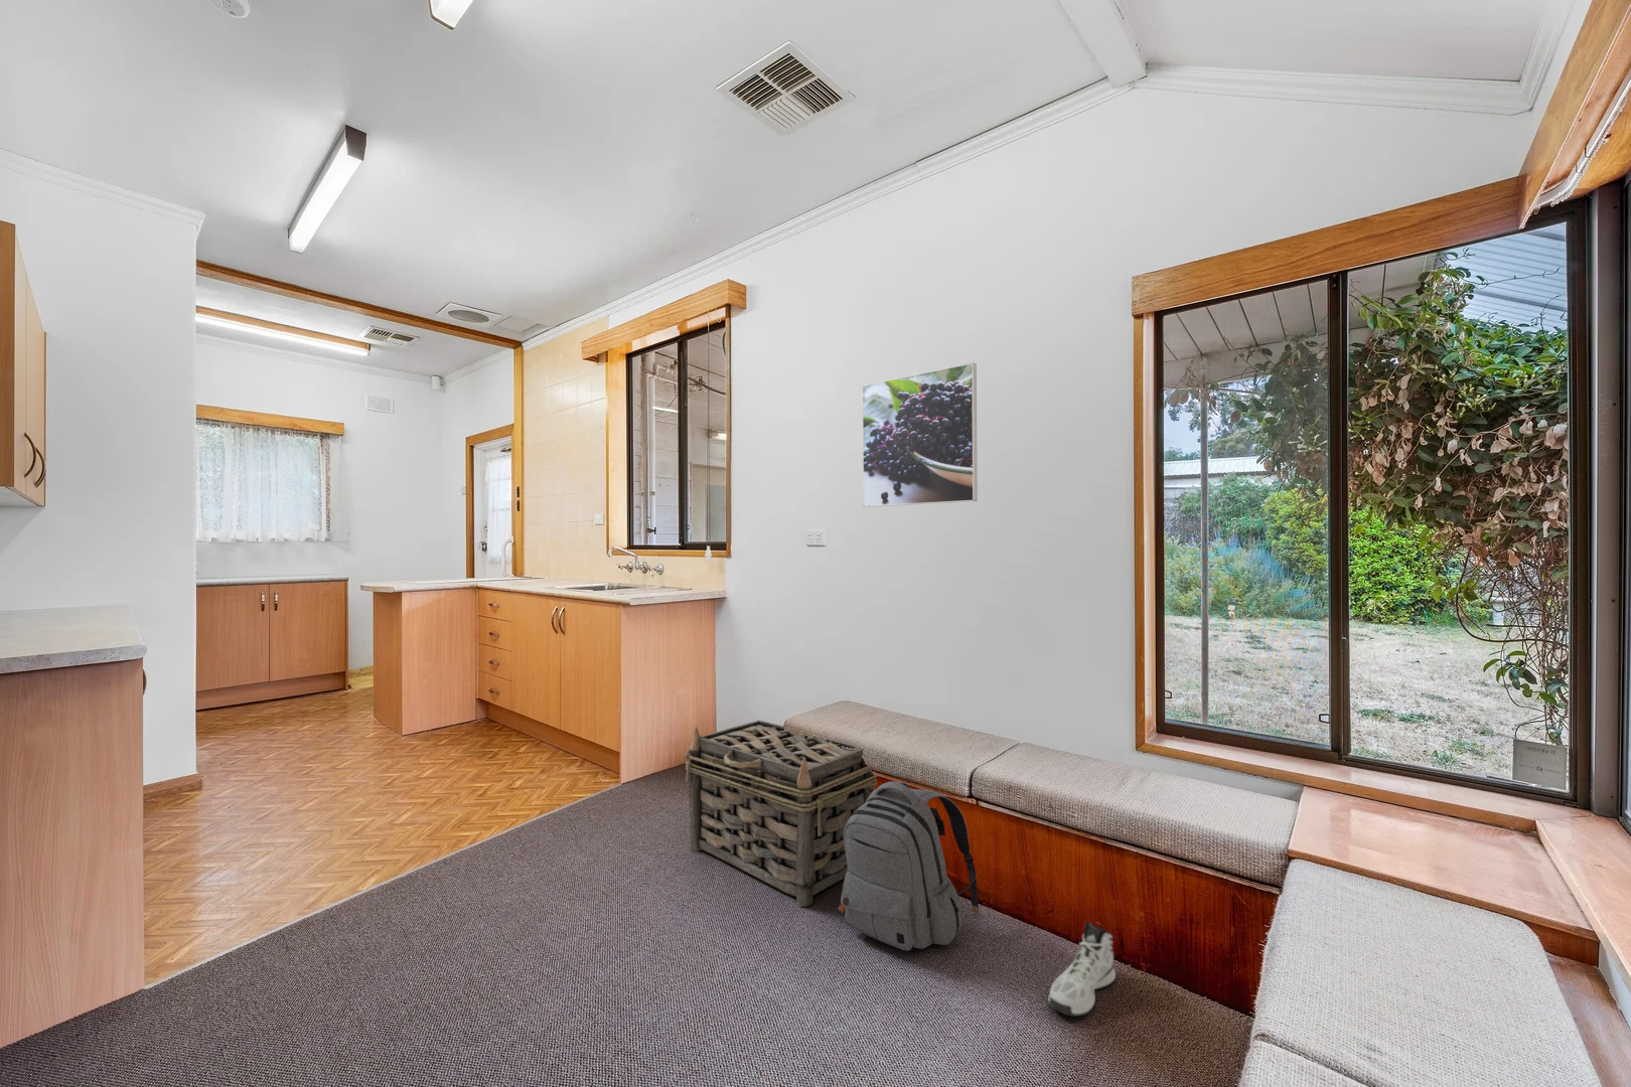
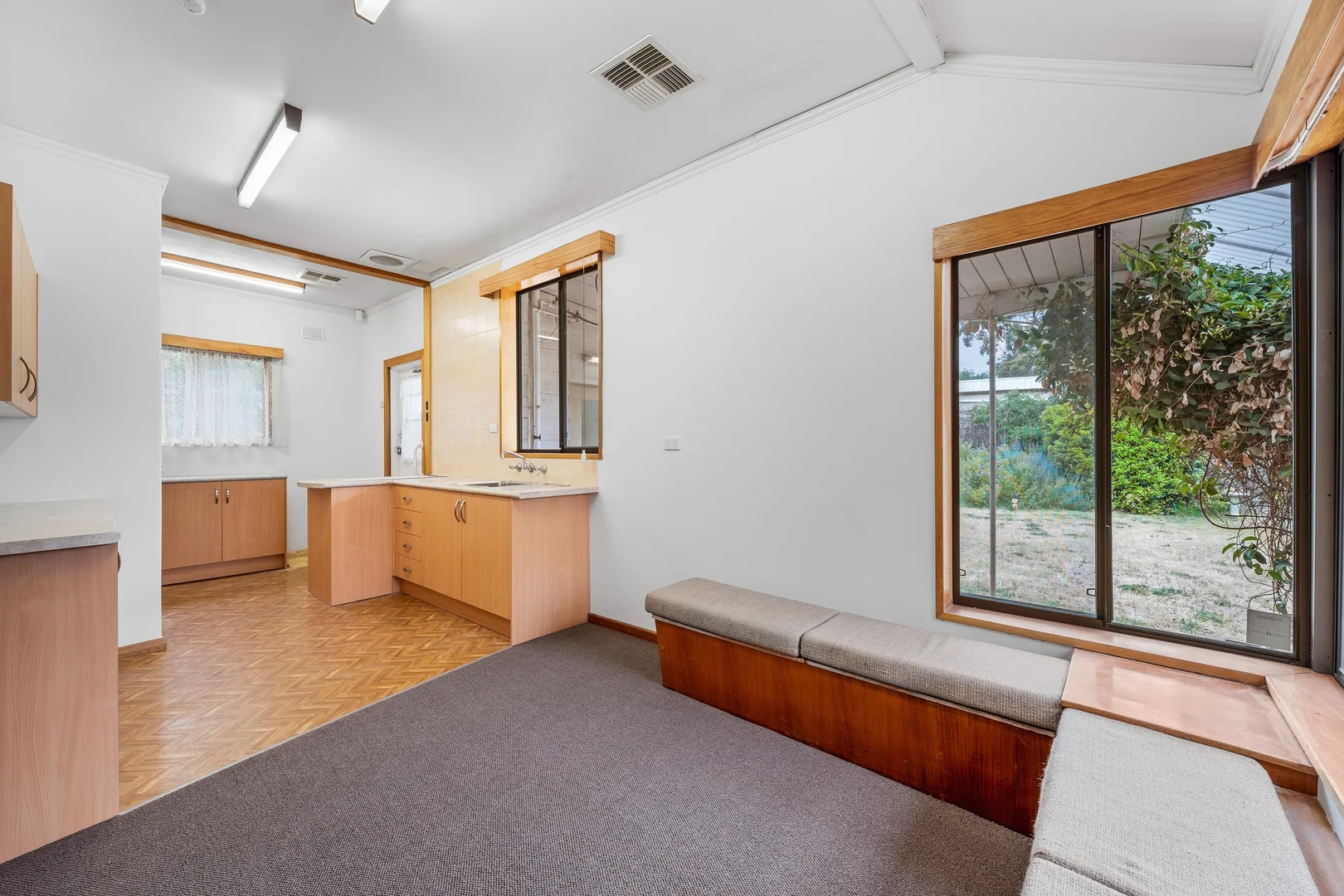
- backpack (905, 852)
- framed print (915, 439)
- basket (777, 795)
- sneaker (1080, 960)
